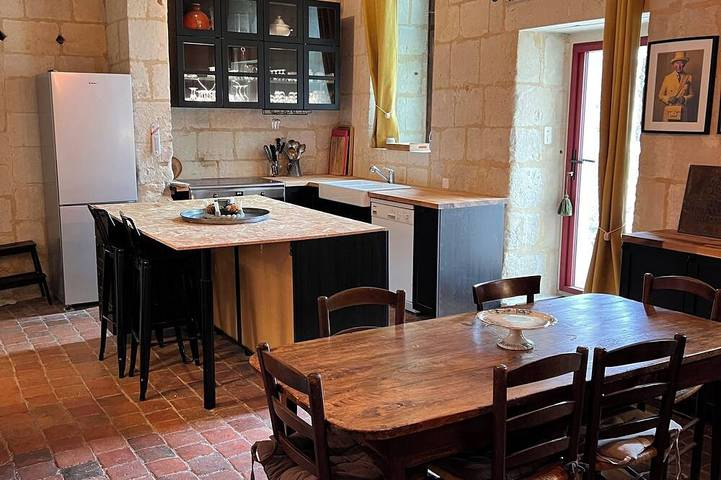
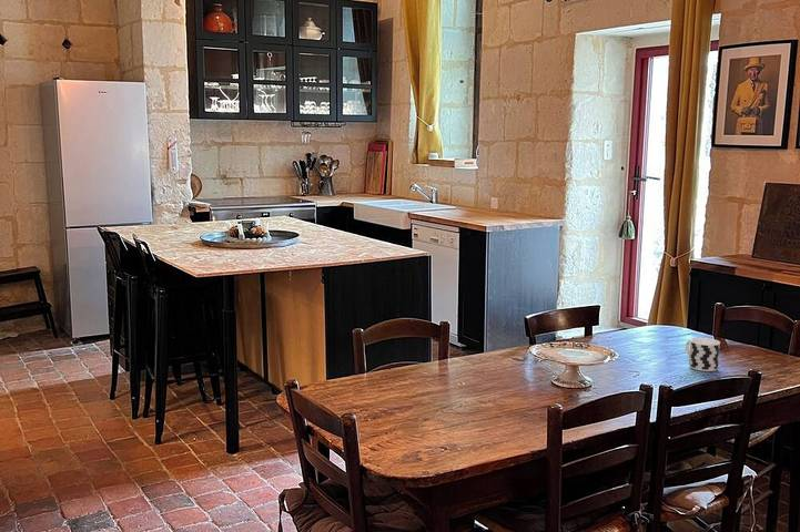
+ cup (700, 352)
